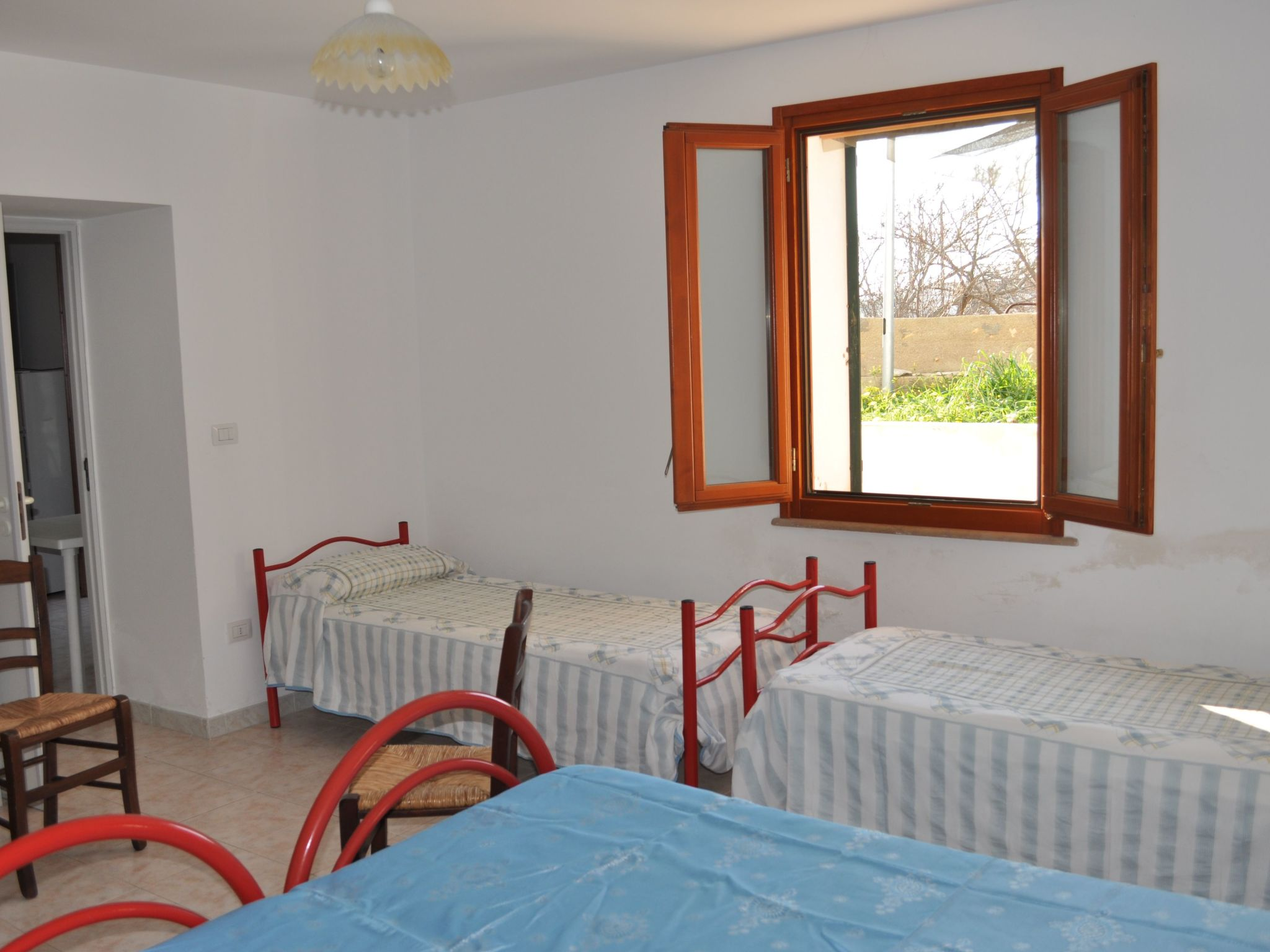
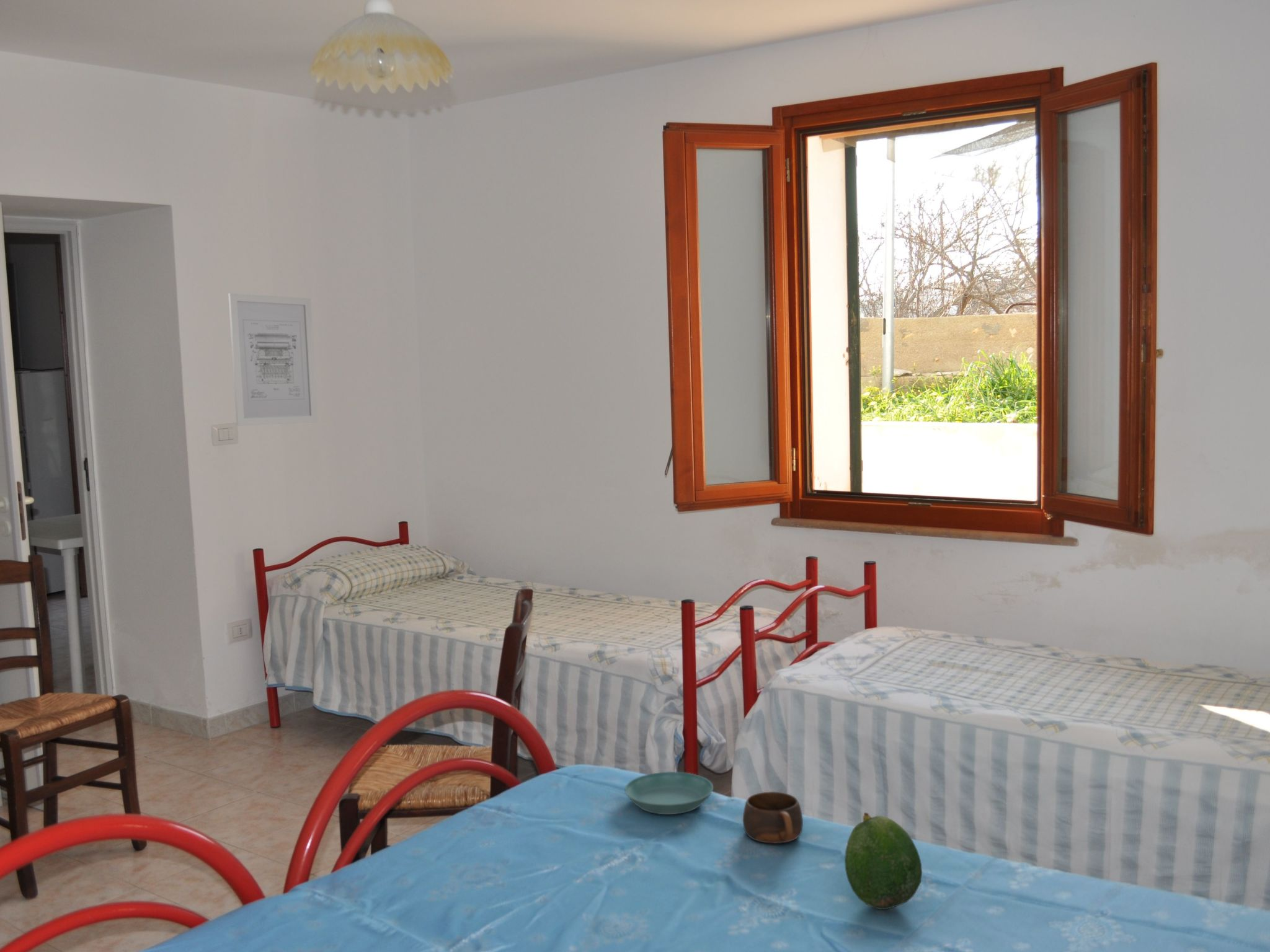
+ cup (773, 820)
+ wall art (274, 360)
+ saucer (669, 795)
+ fruit (882, 861)
